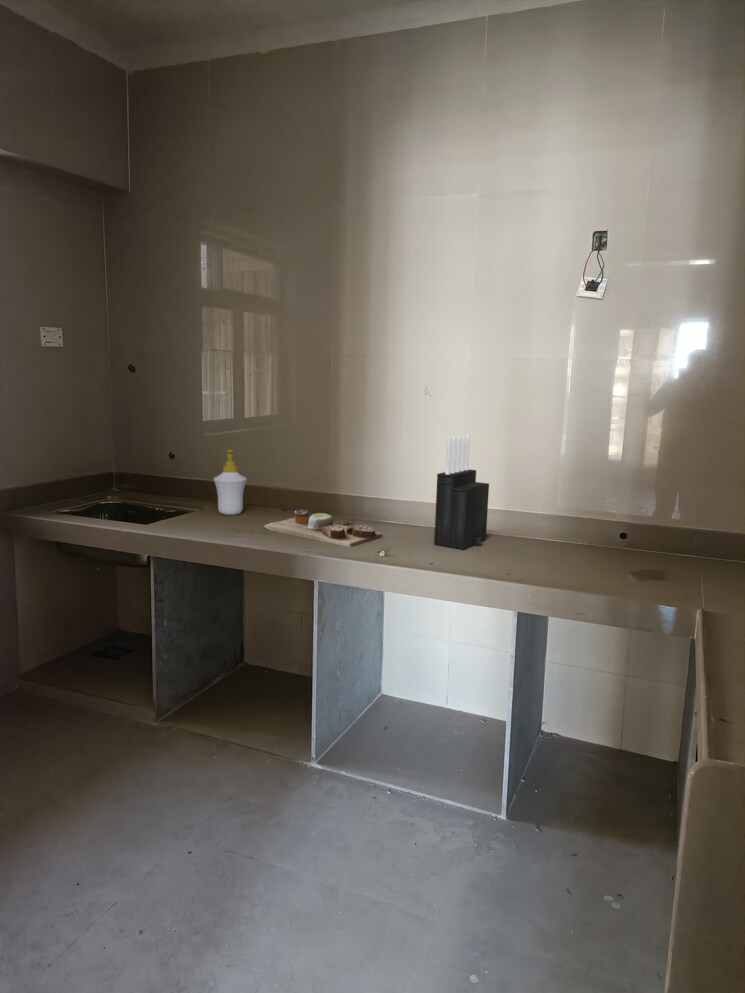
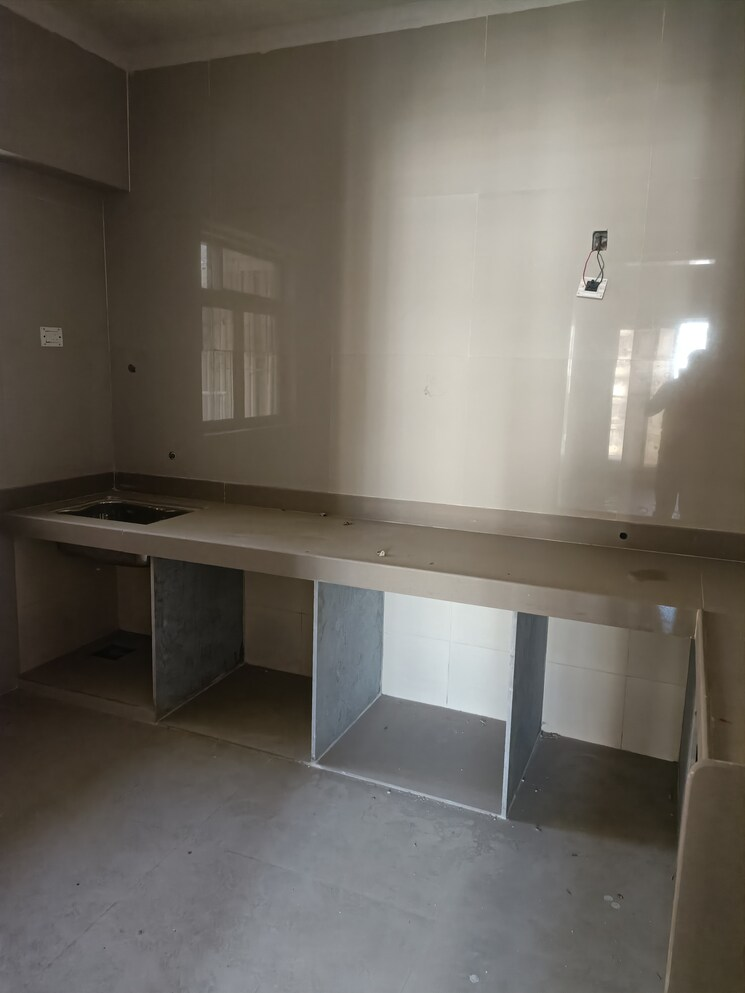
- soap bottle (230, 482)
- cutting board (322, 525)
- knife block (466, 490)
